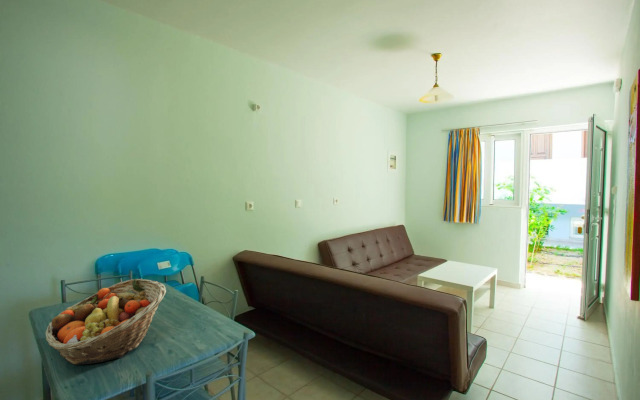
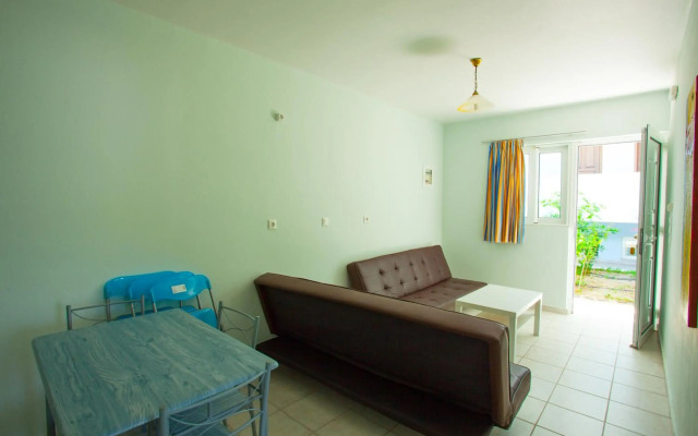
- fruit basket (110, 316)
